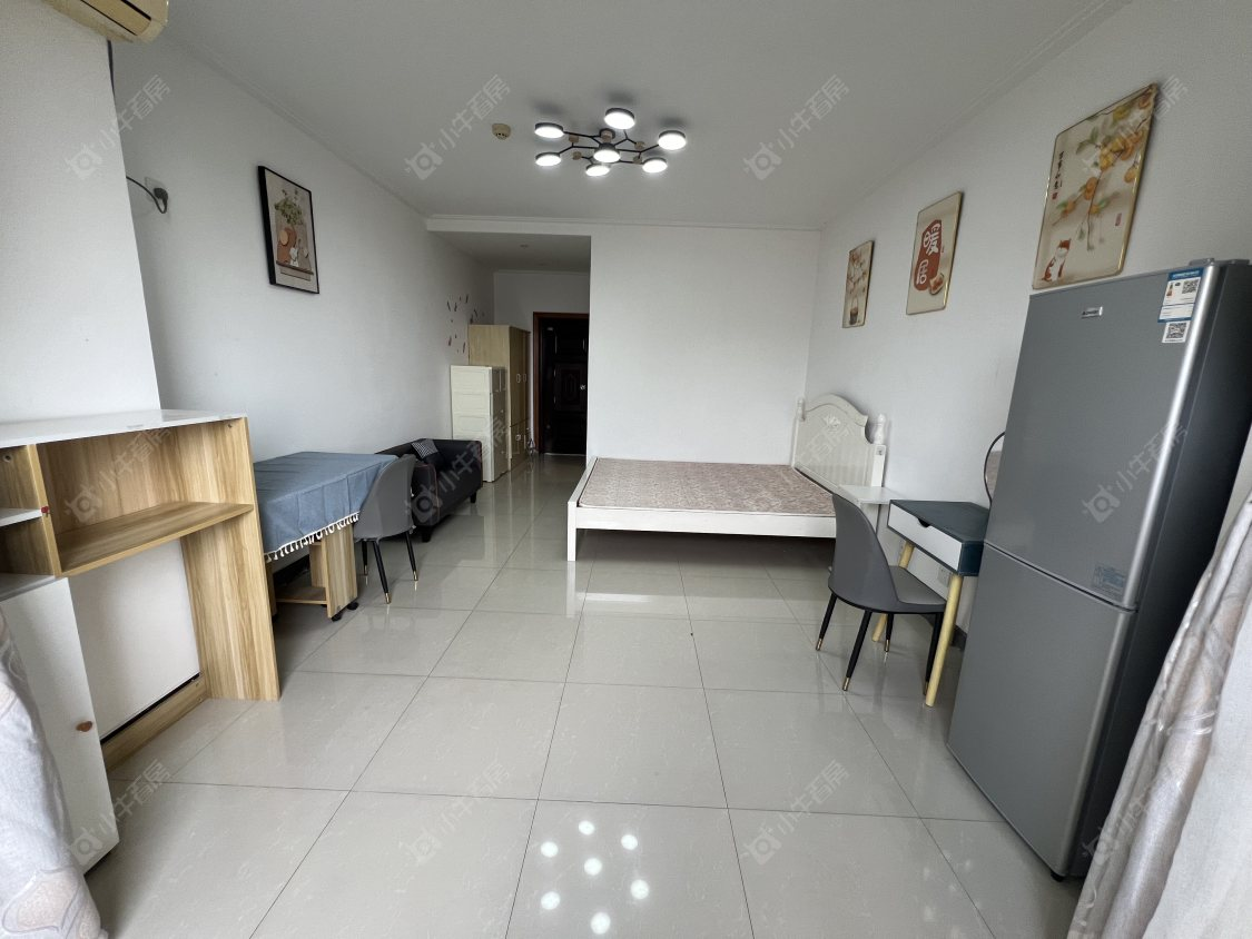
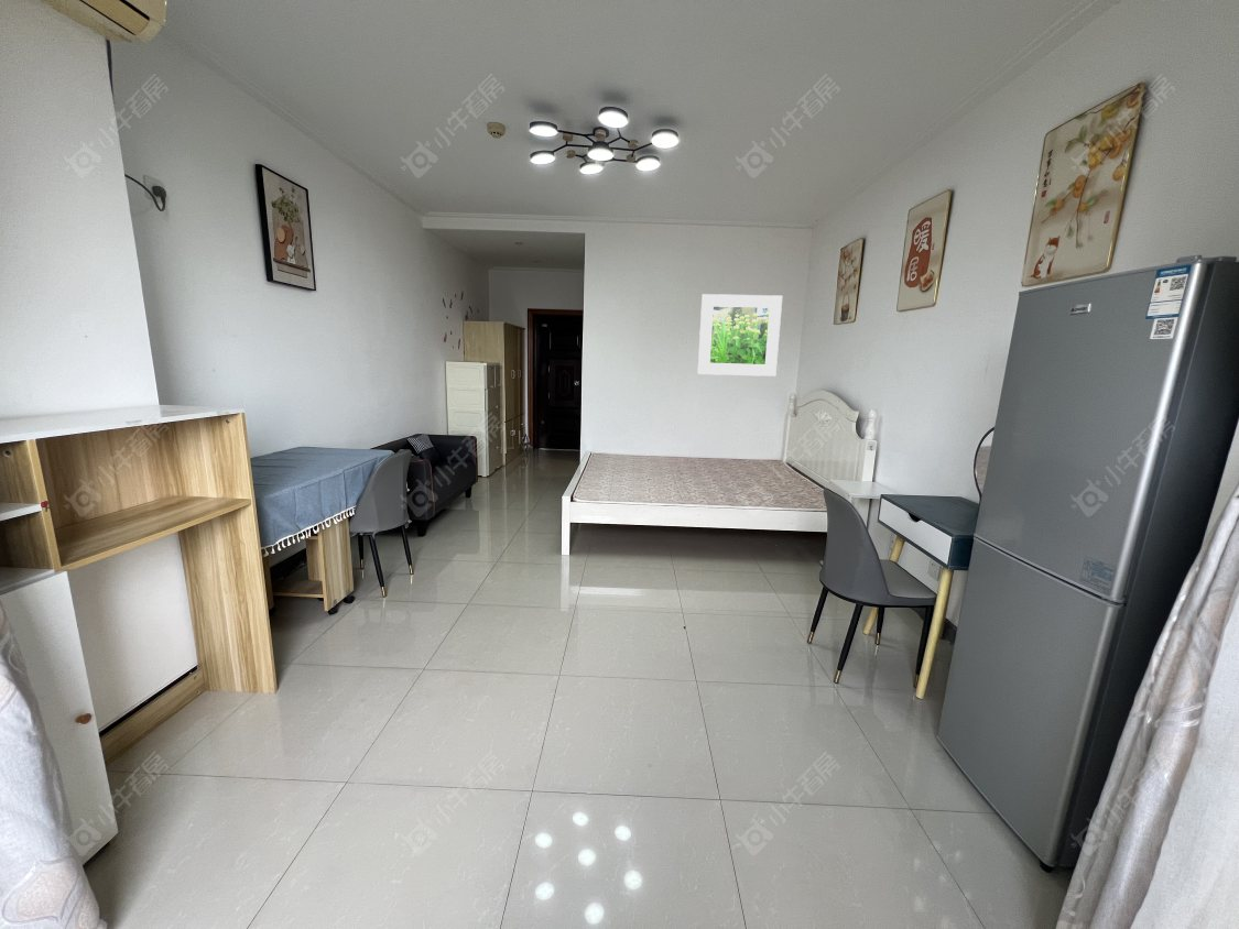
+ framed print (739, 335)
